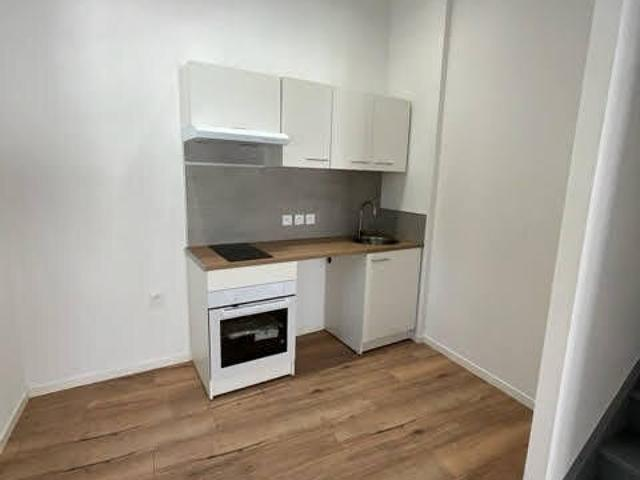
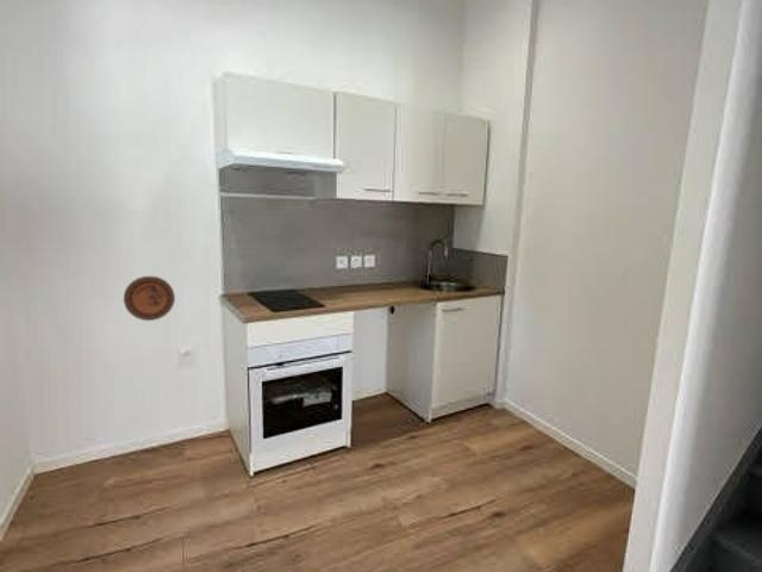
+ decorative plate (149, 298)
